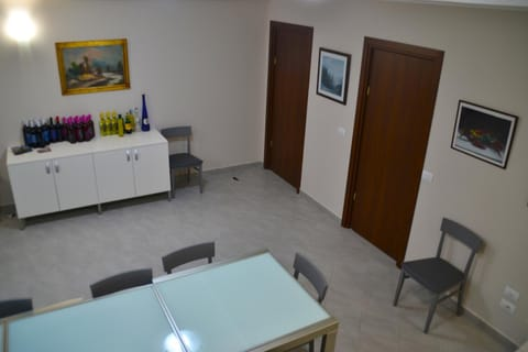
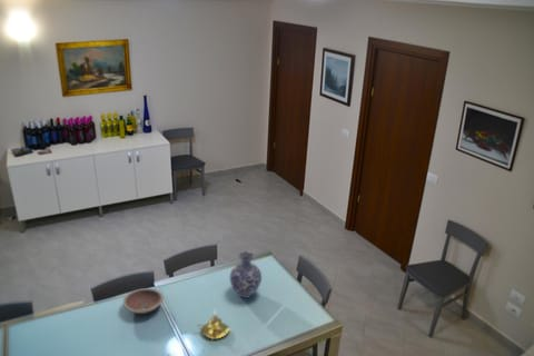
+ vase (245, 275)
+ bowl (144, 304)
+ candle holder (212, 319)
